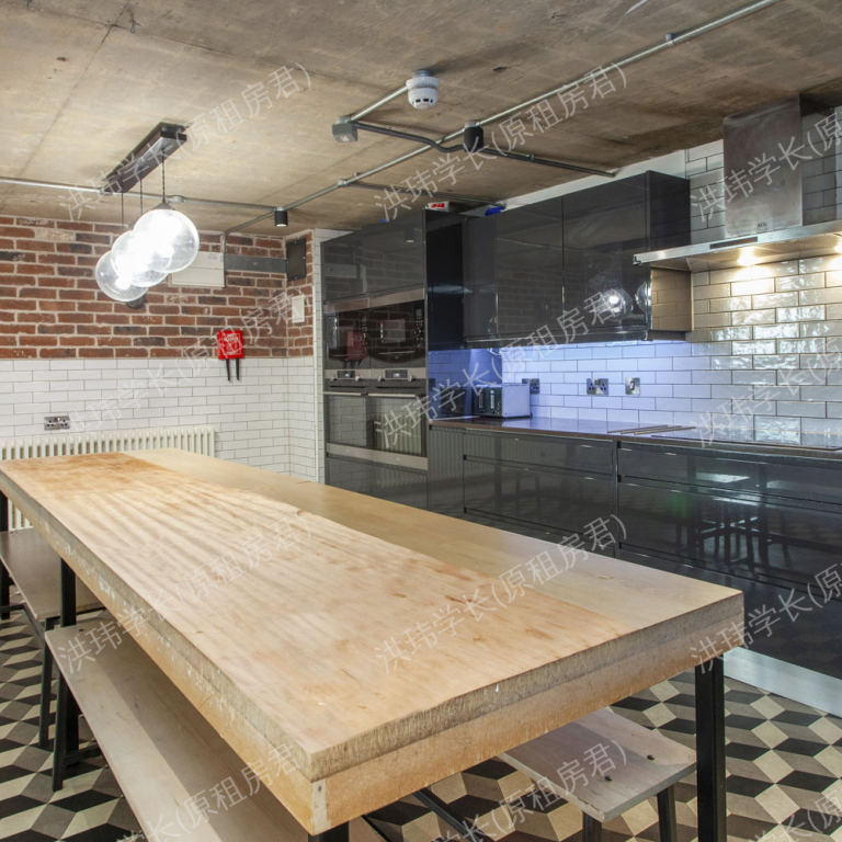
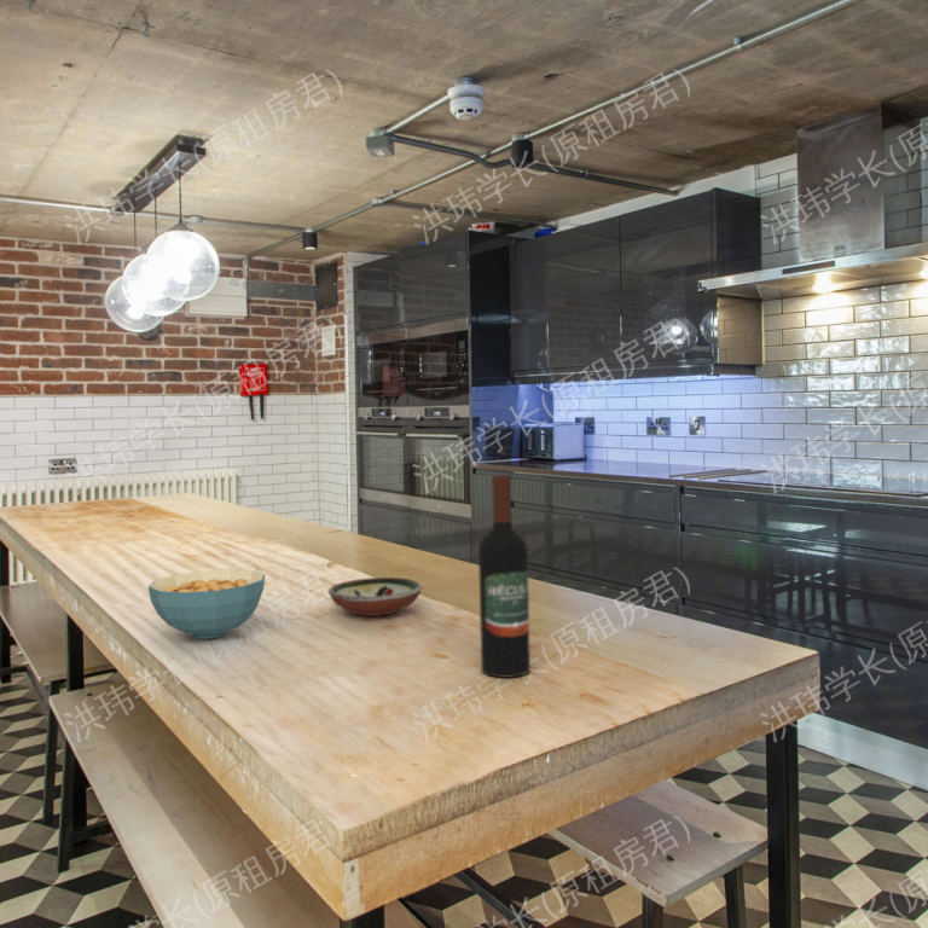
+ wine bottle (503, 573)
+ decorative bowl (376, 598)
+ cereal bowl (209, 607)
